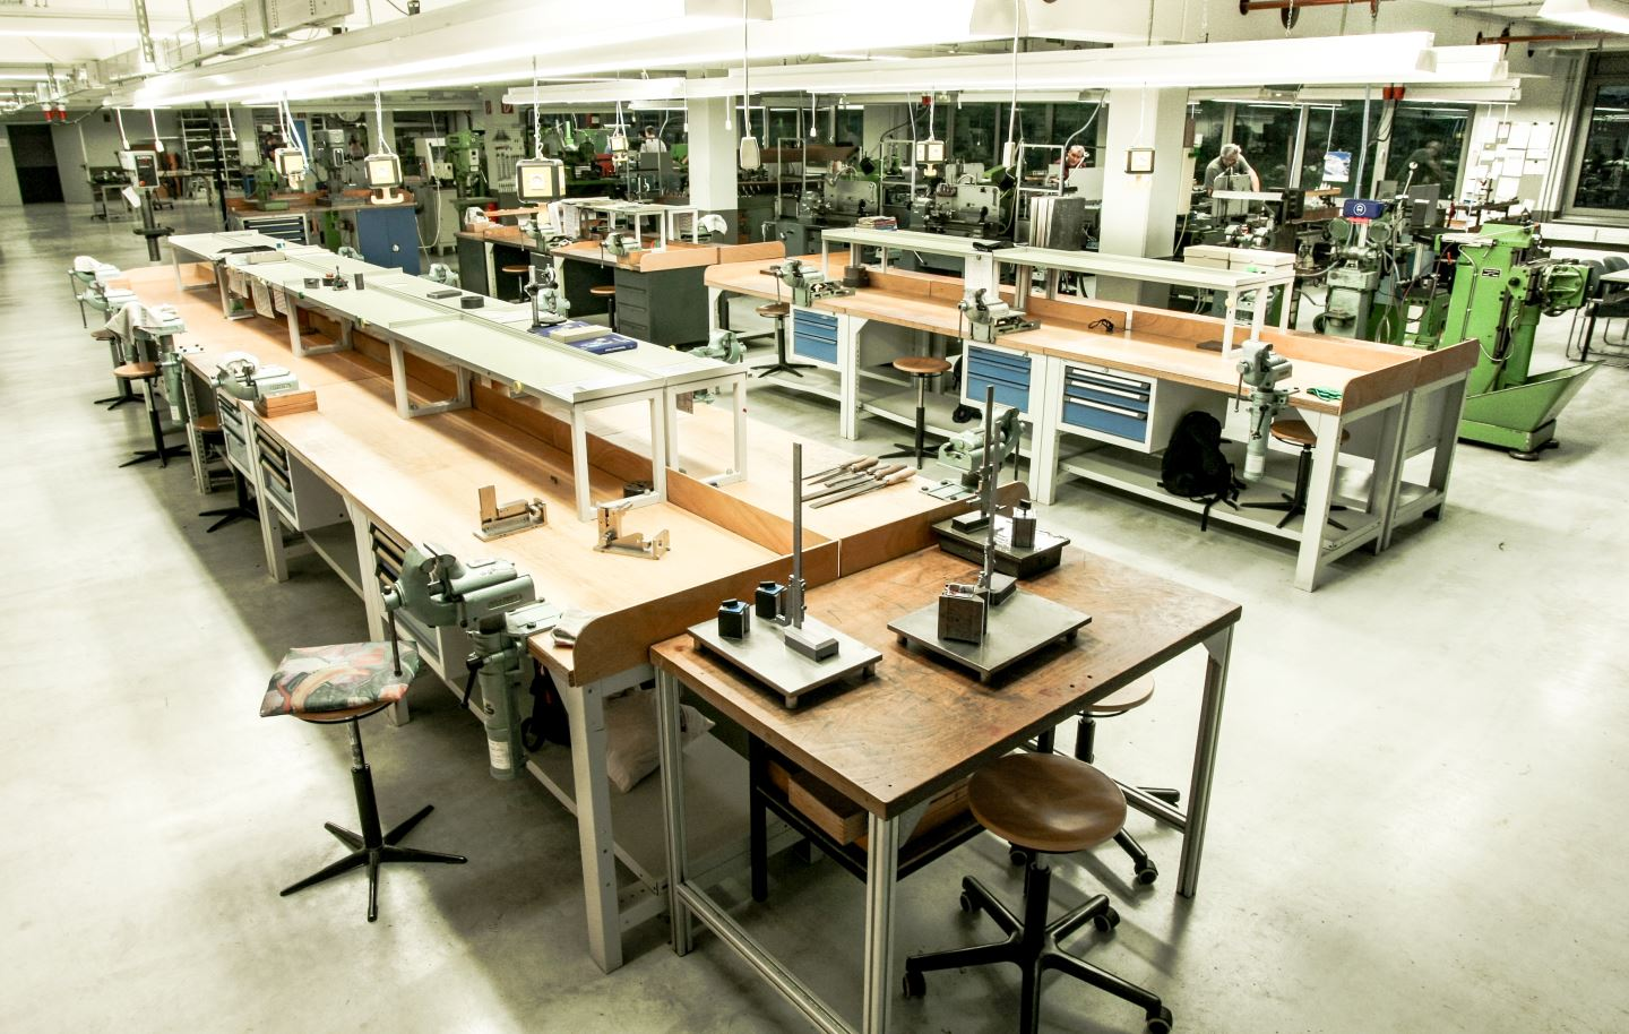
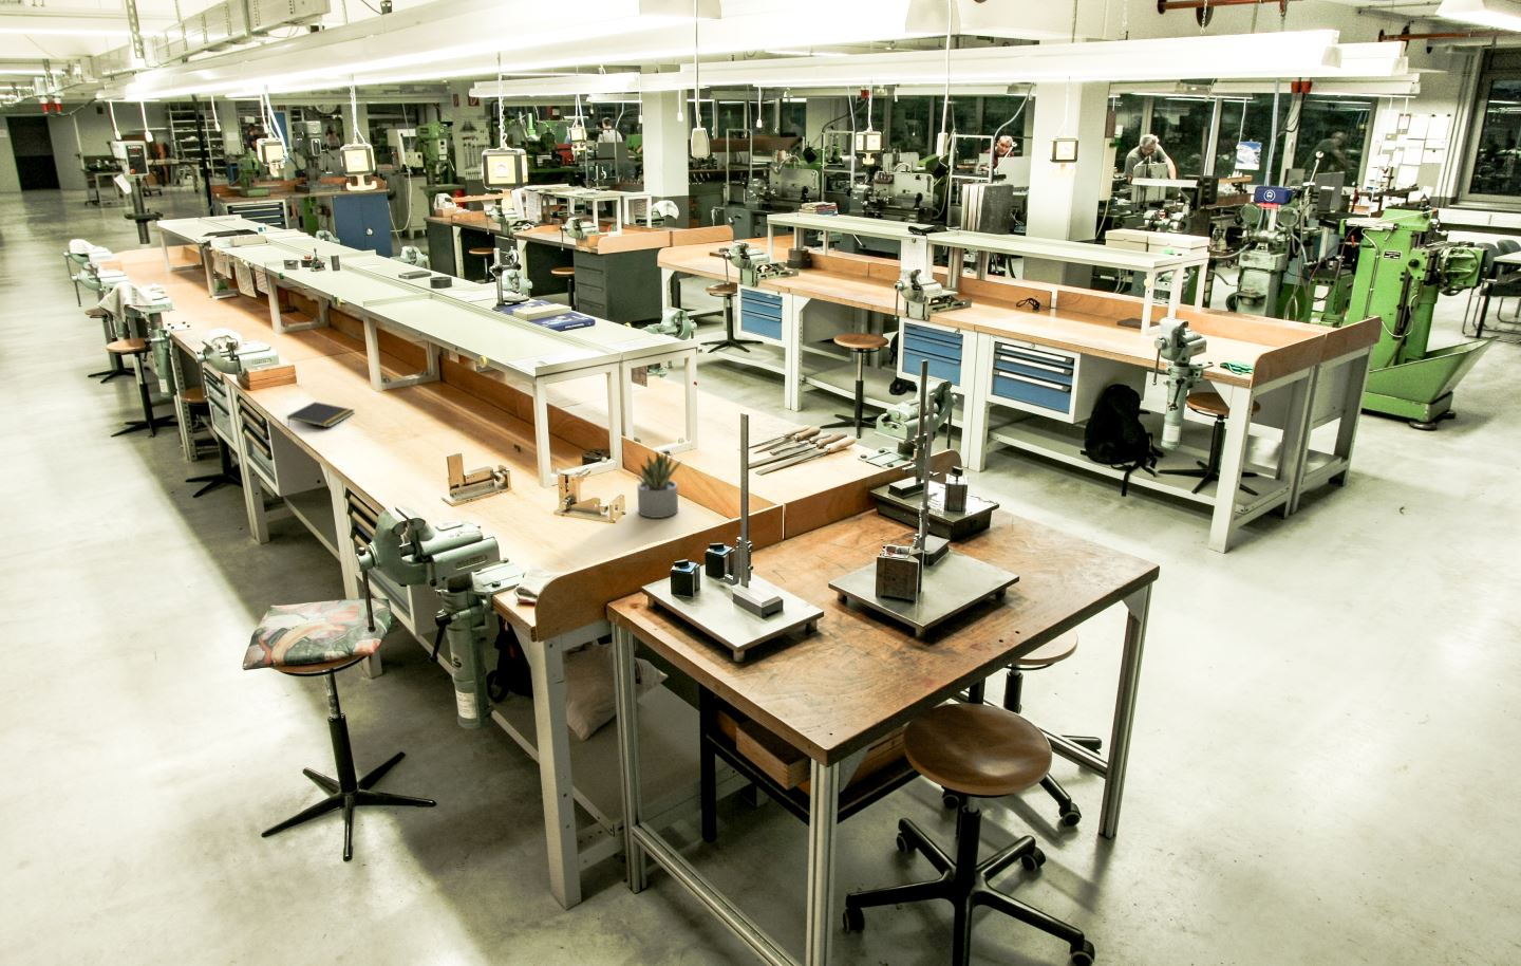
+ succulent plant (657, 481)
+ notepad (321, 415)
